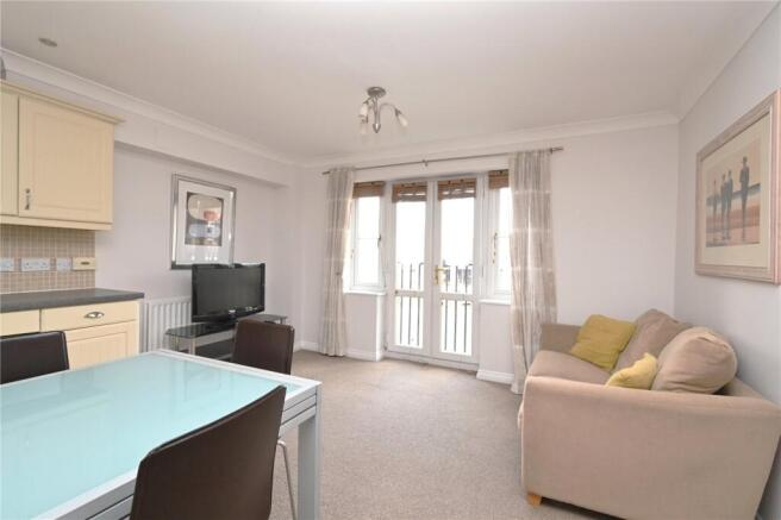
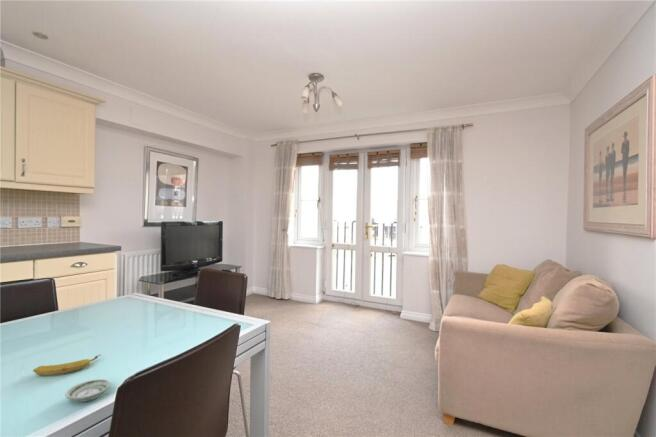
+ banana (66, 364)
+ saucer (88, 392)
